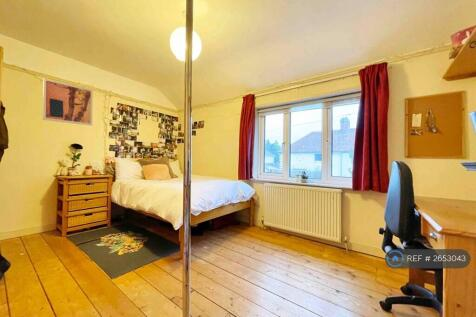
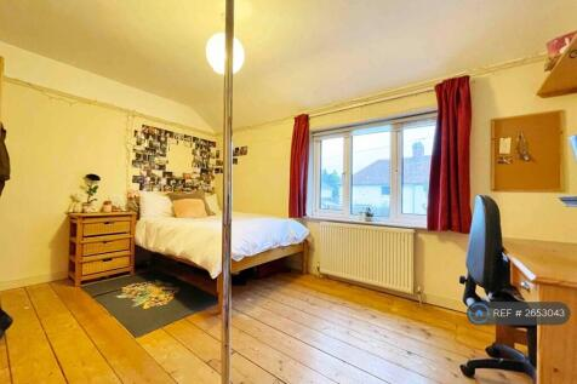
- wall art (69, 103)
